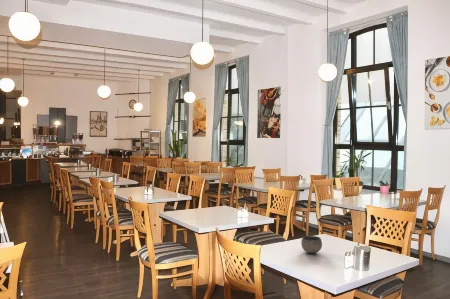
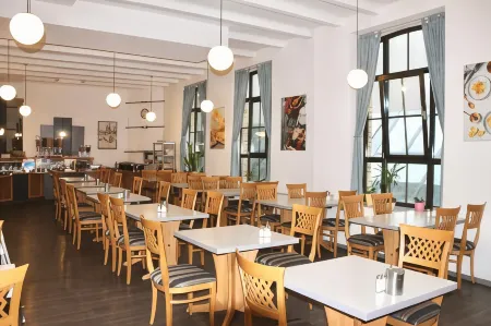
- bowl (311, 244)
